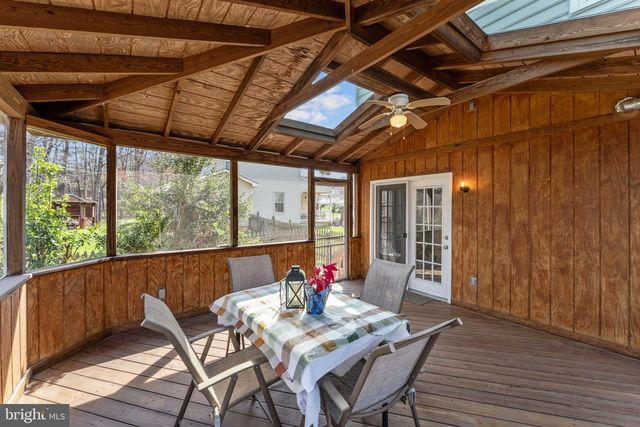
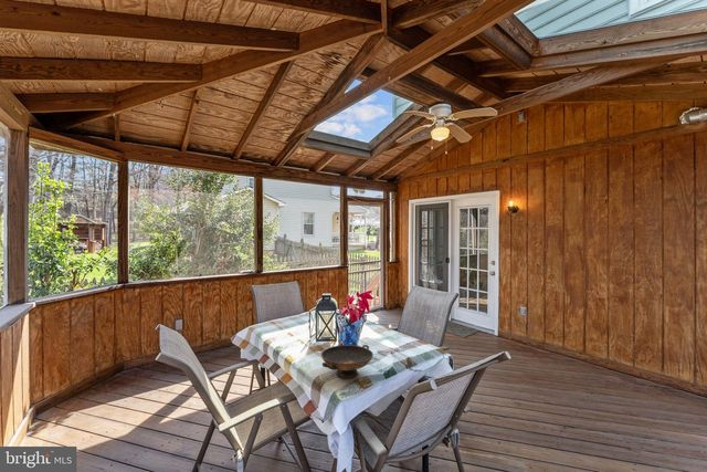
+ decorative bowl (347, 363)
